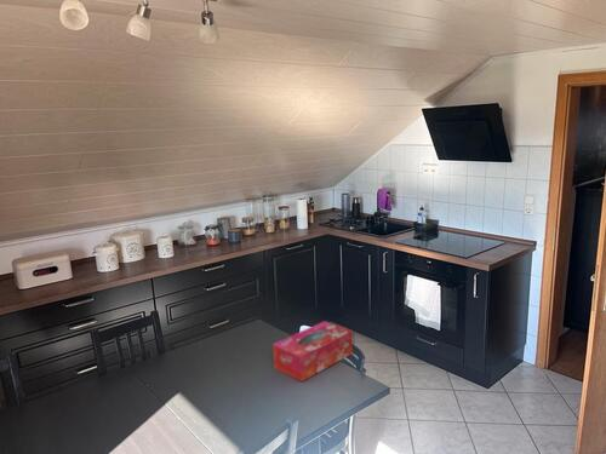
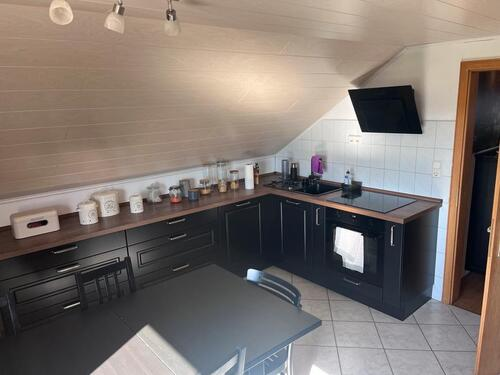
- tissue box (314, 349)
